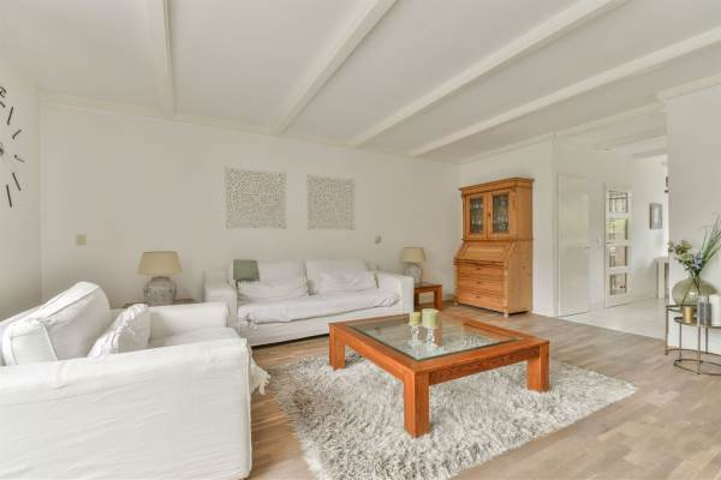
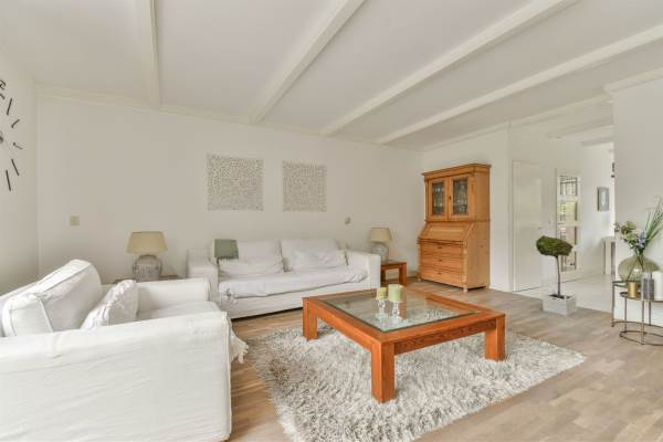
+ potted tree (558, 273)
